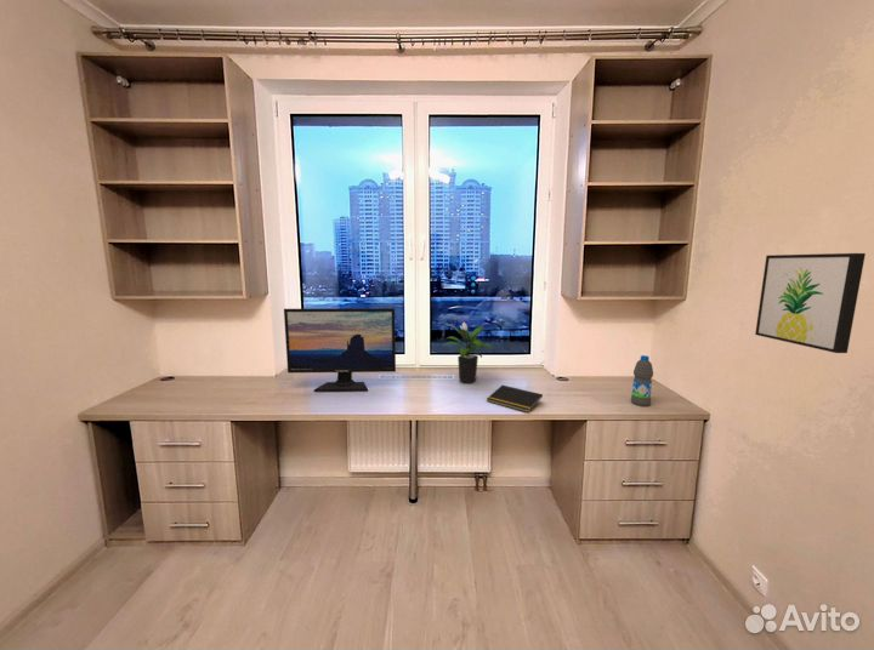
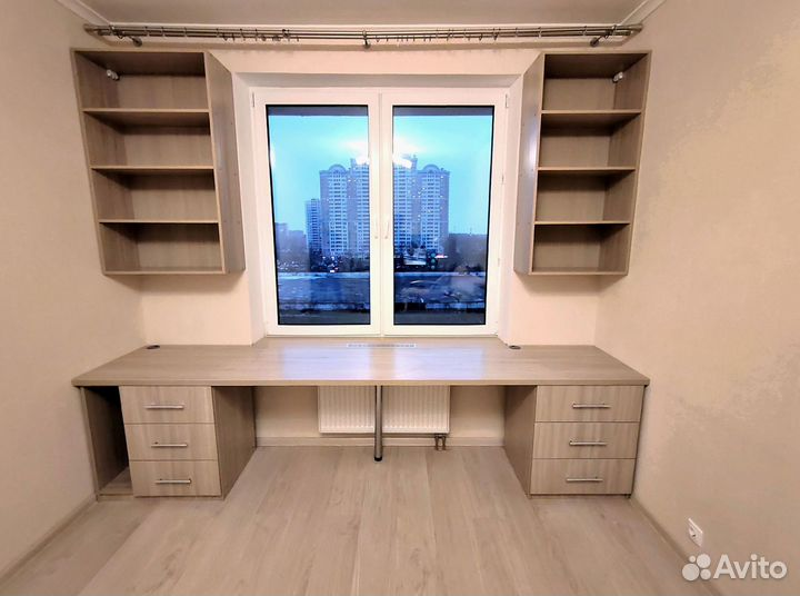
- wall art (802, 298)
- potted plant (467, 352)
- notepad (513, 397)
- water bottle (642, 380)
- computer monitor (342, 347)
